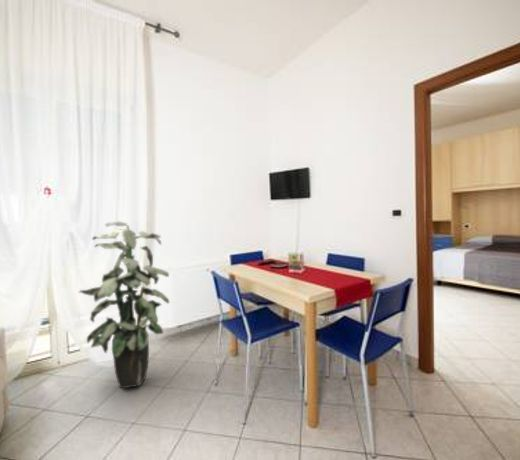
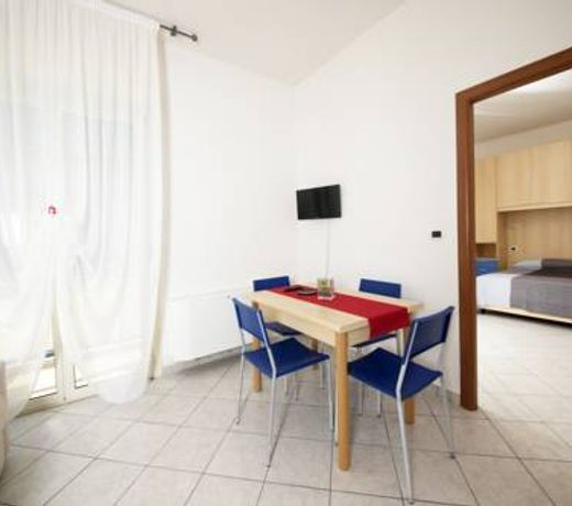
- indoor plant (126, 301)
